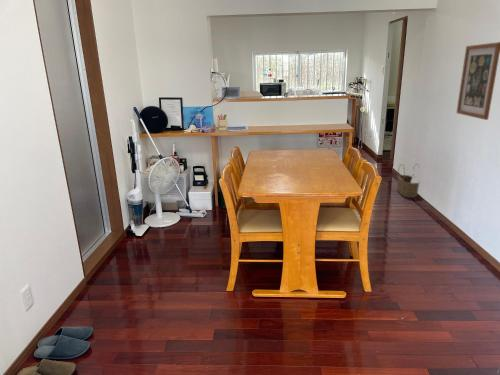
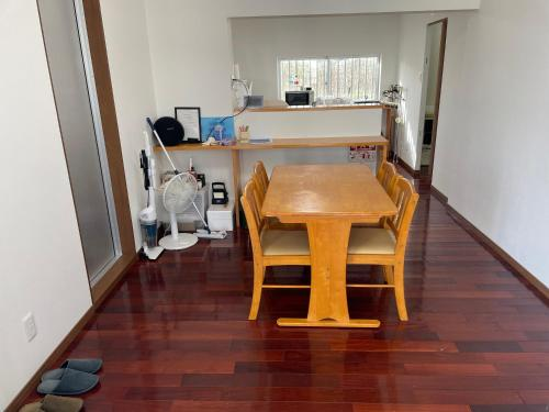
- wicker basket (408, 178)
- wall art (476, 81)
